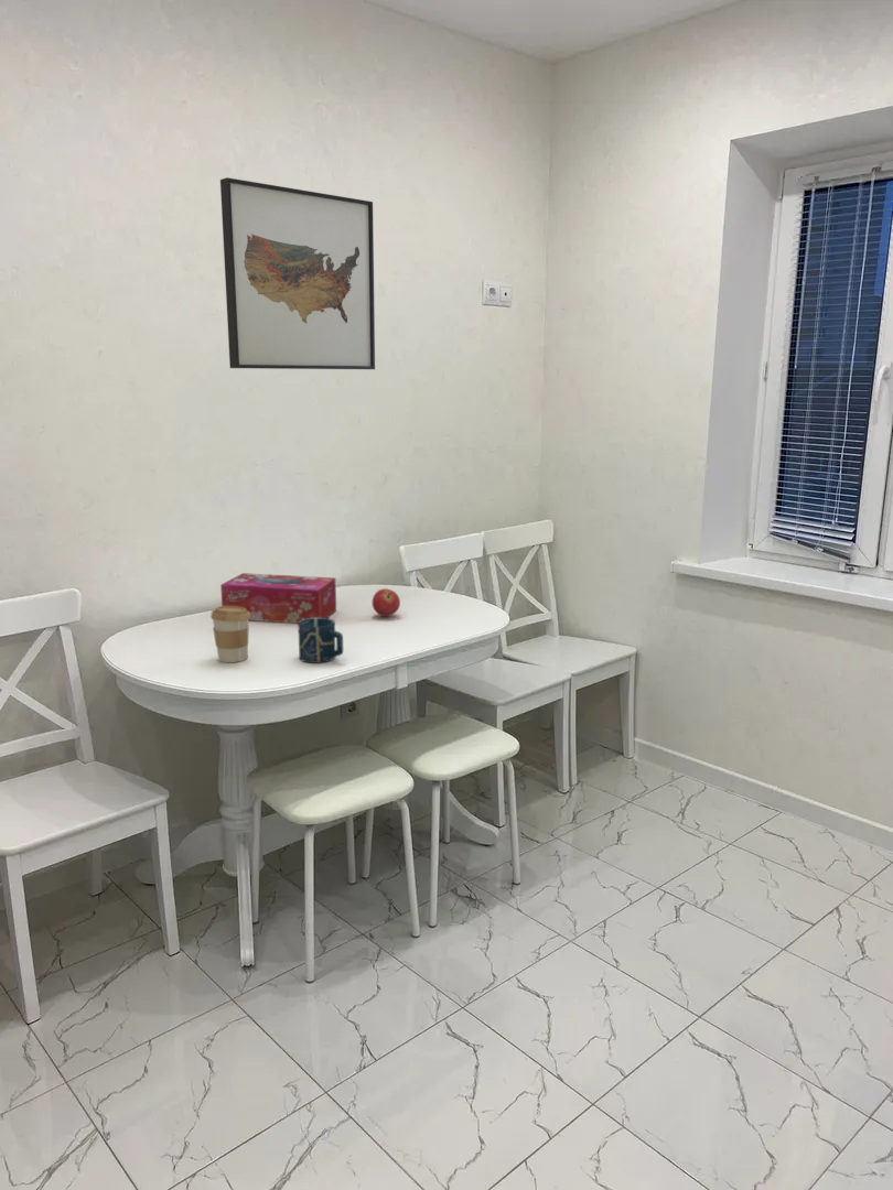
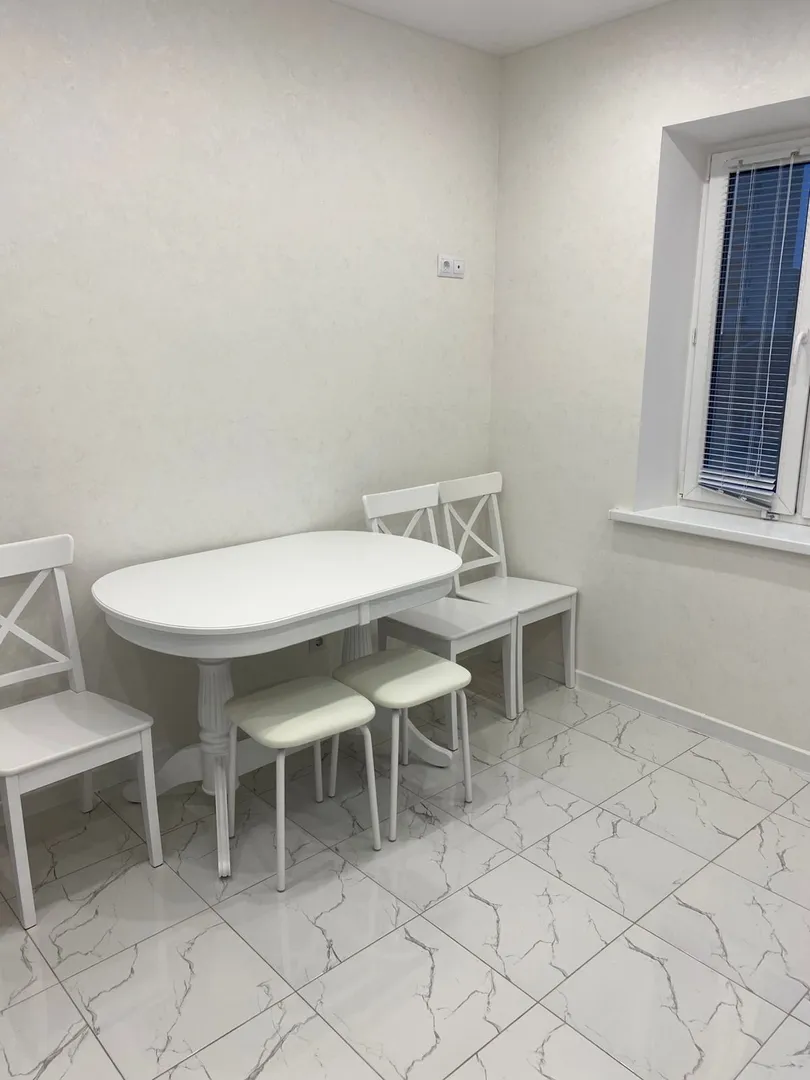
- coffee cup (232, 632)
- fruit (386, 603)
- wall art (303, 282)
- tissue box (279, 597)
- cup (322, 640)
